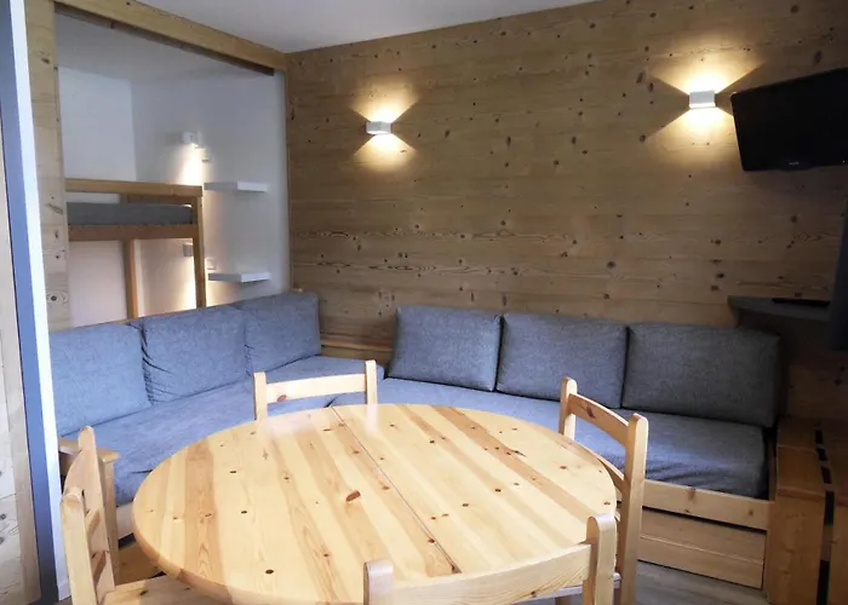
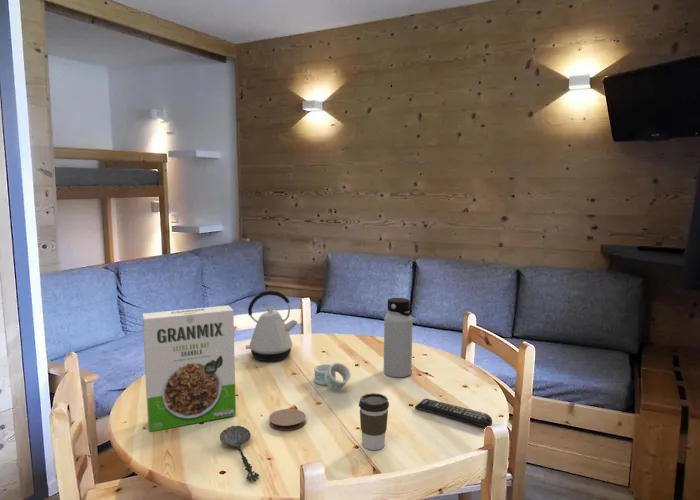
+ spoon (242, 452)
+ remote control (452, 412)
+ coffee cup (373, 421)
+ kettle (272, 323)
+ napkin ring (331, 372)
+ coaster (287, 419)
+ water bottle (398, 336)
+ cereal box (190, 365)
